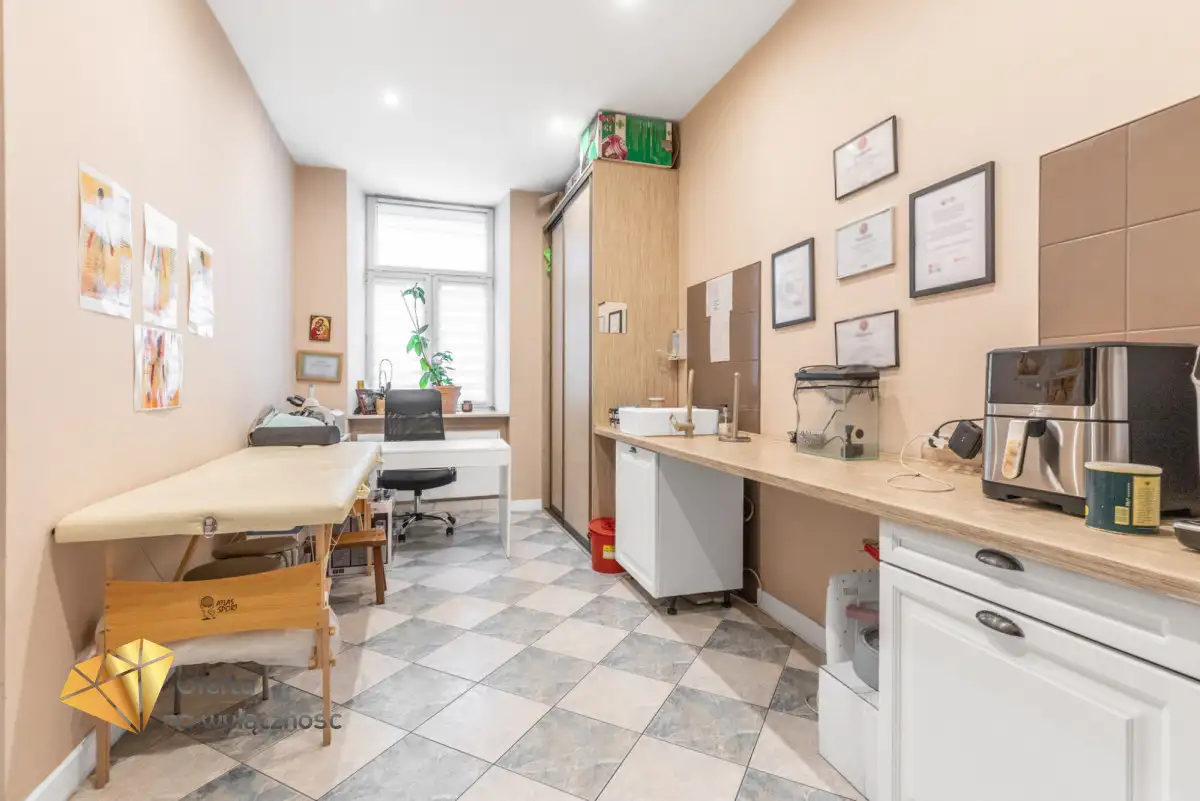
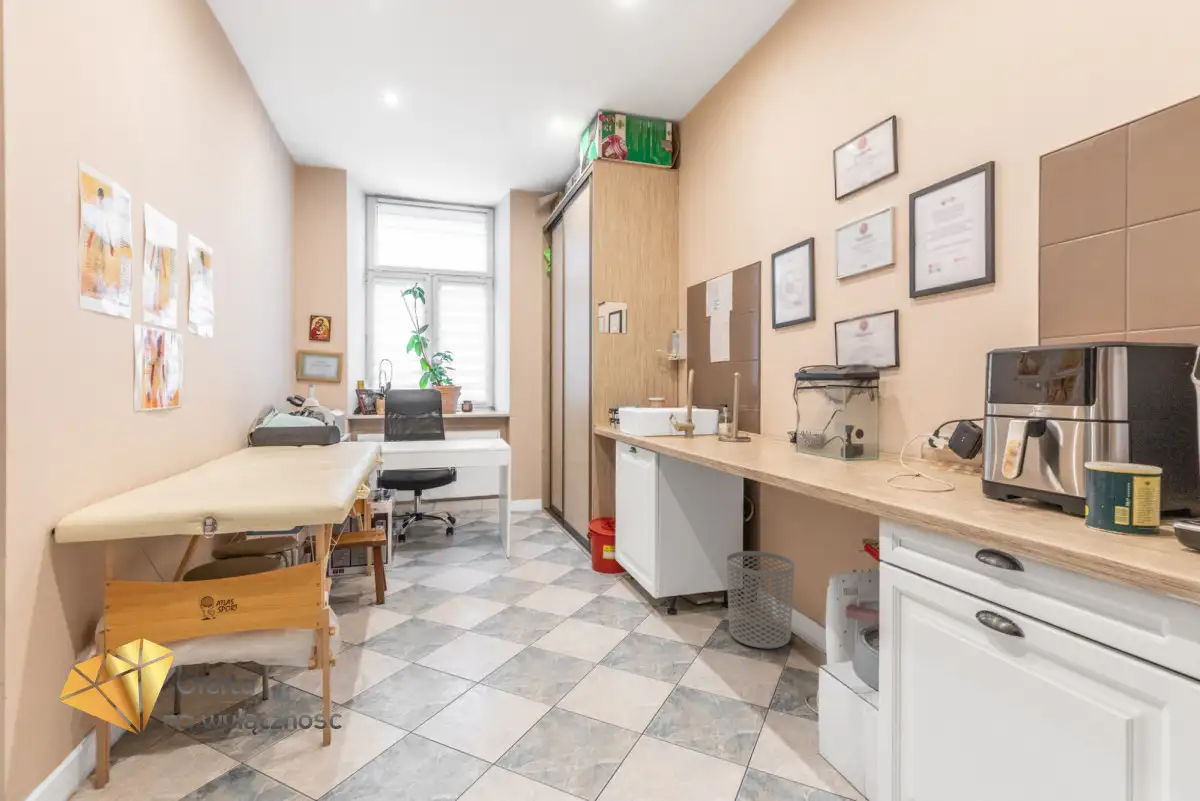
+ waste bin (759, 597)
